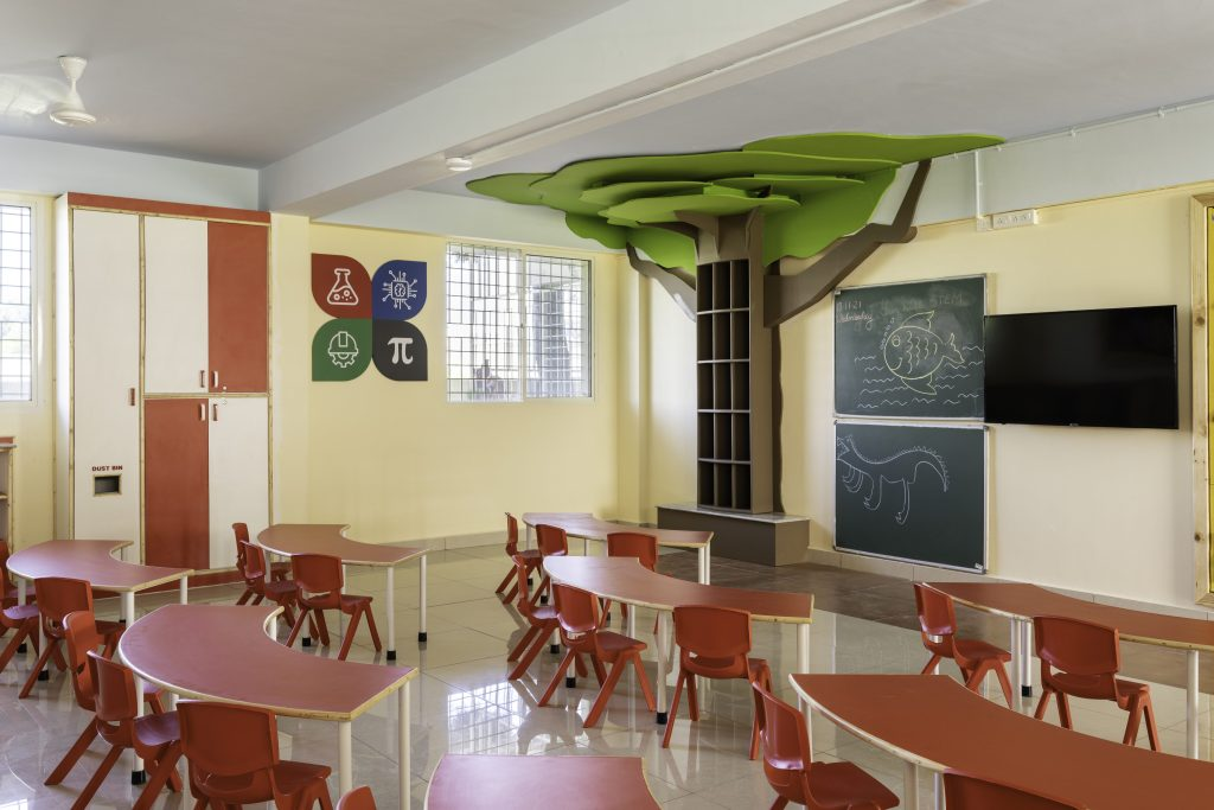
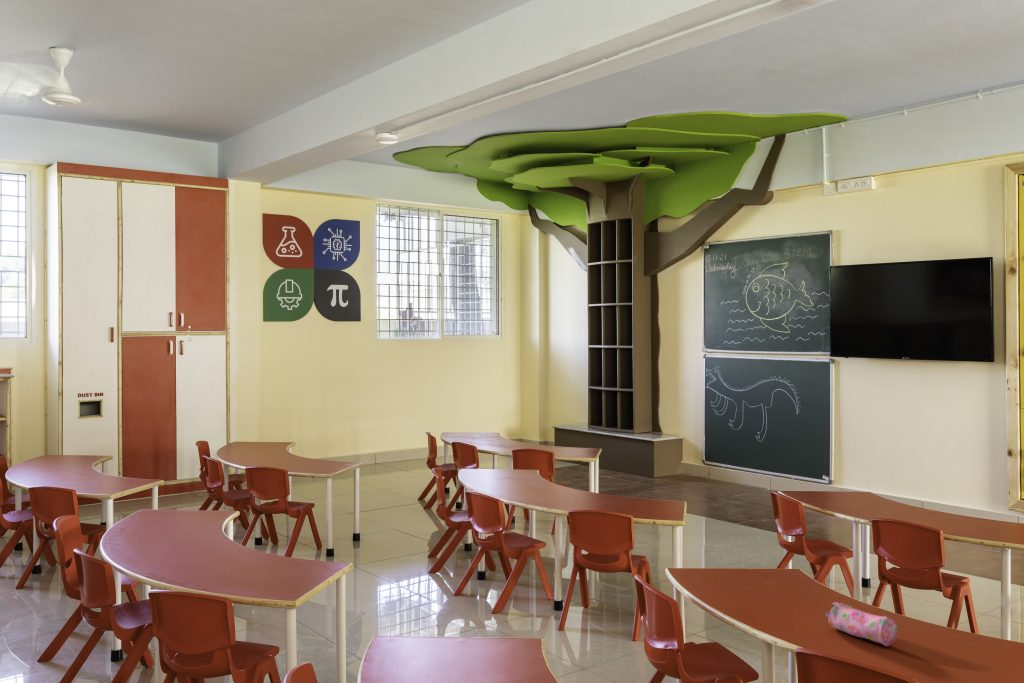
+ pencil case (861, 623)
